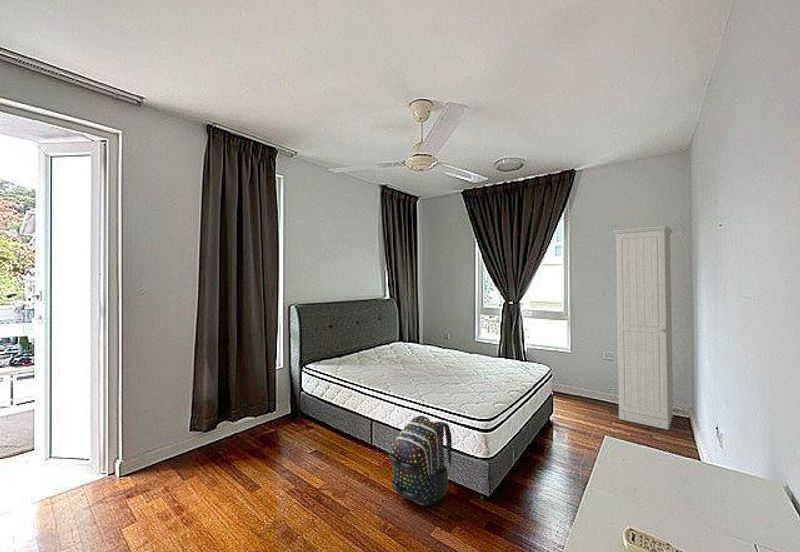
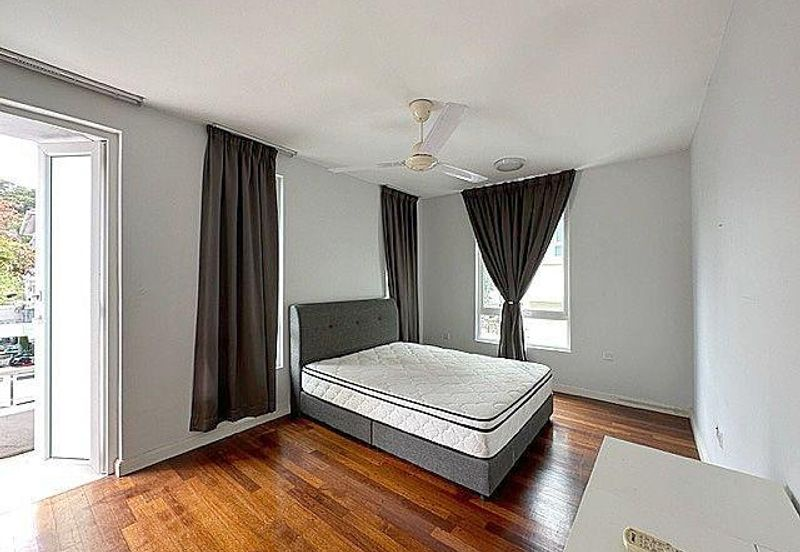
- backpack (422, 459)
- cabinet (644, 323)
